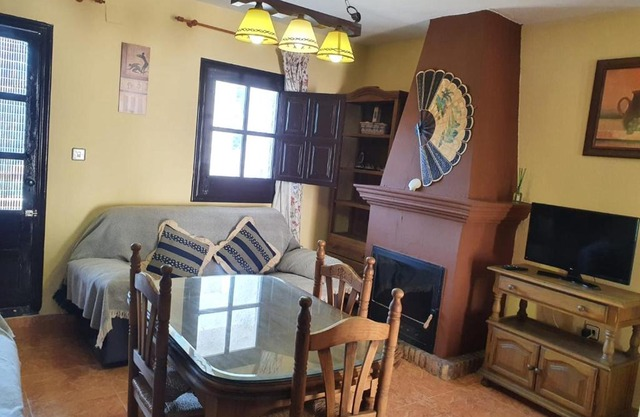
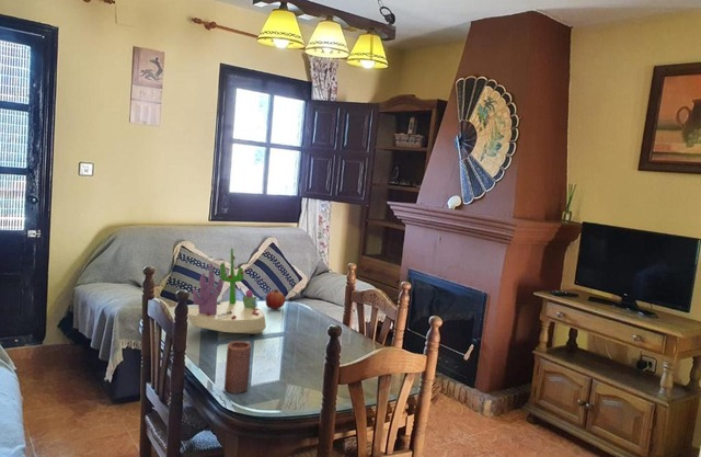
+ succulent planter (230, 290)
+ fruit (275, 299)
+ candle (238, 366)
